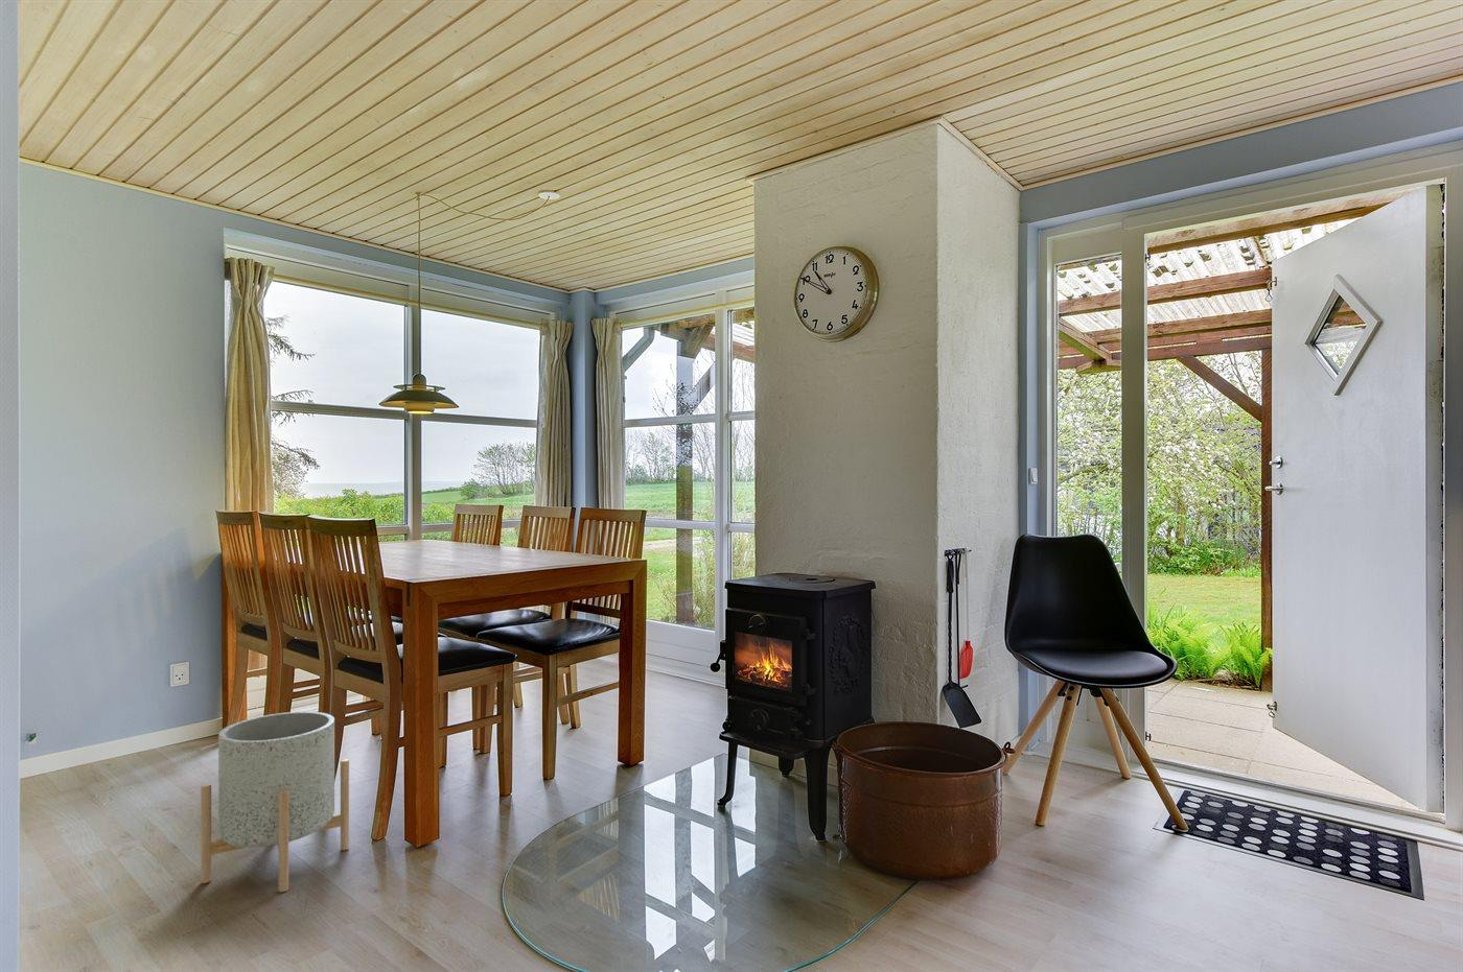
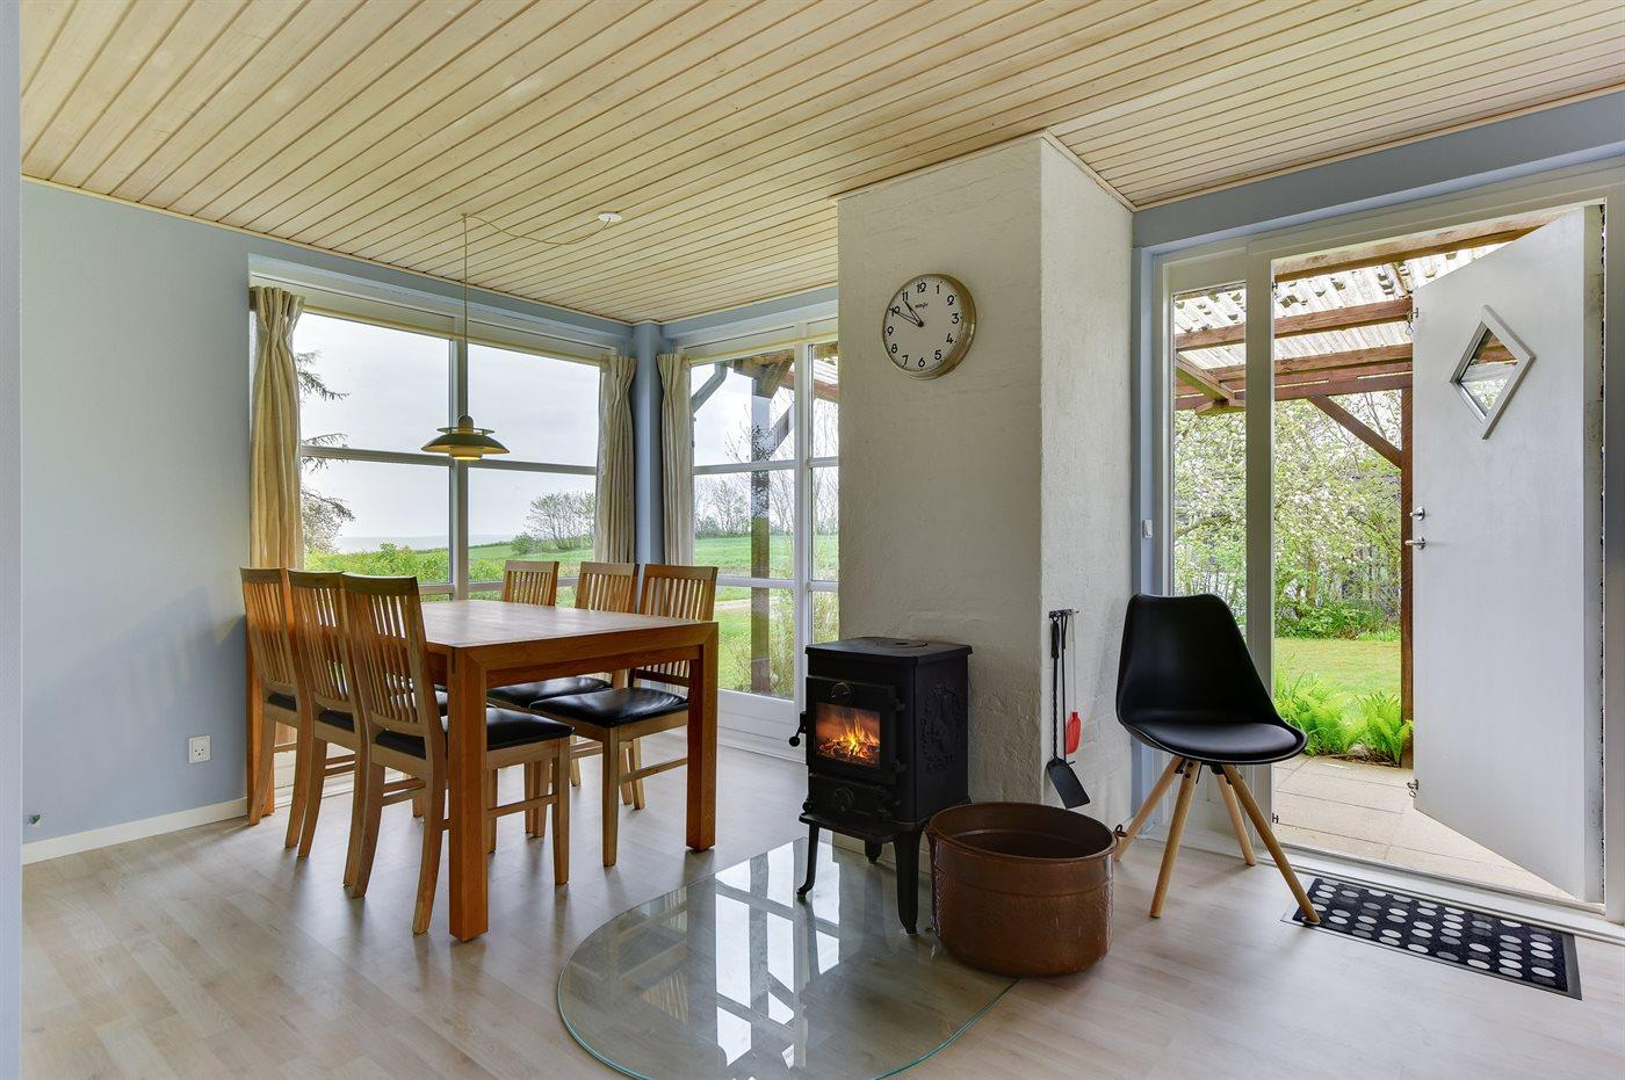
- planter (278, 794)
